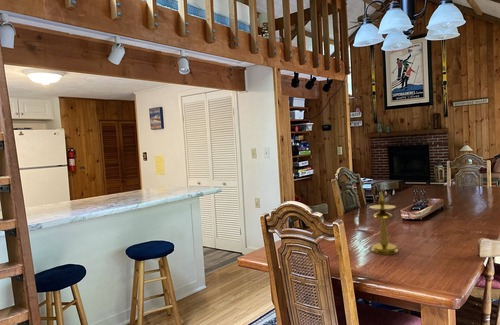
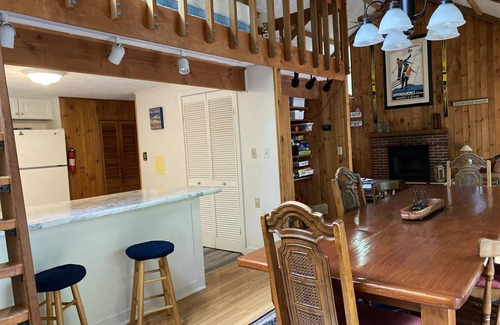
- candlestick (382, 220)
